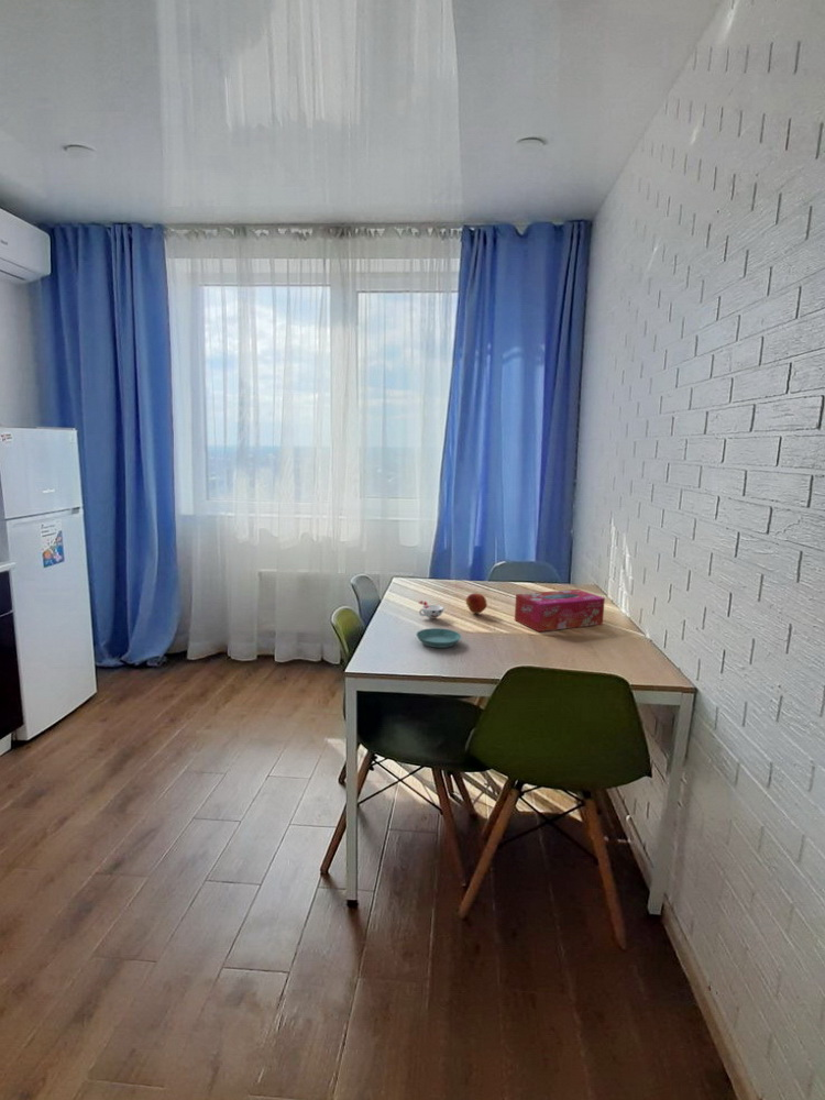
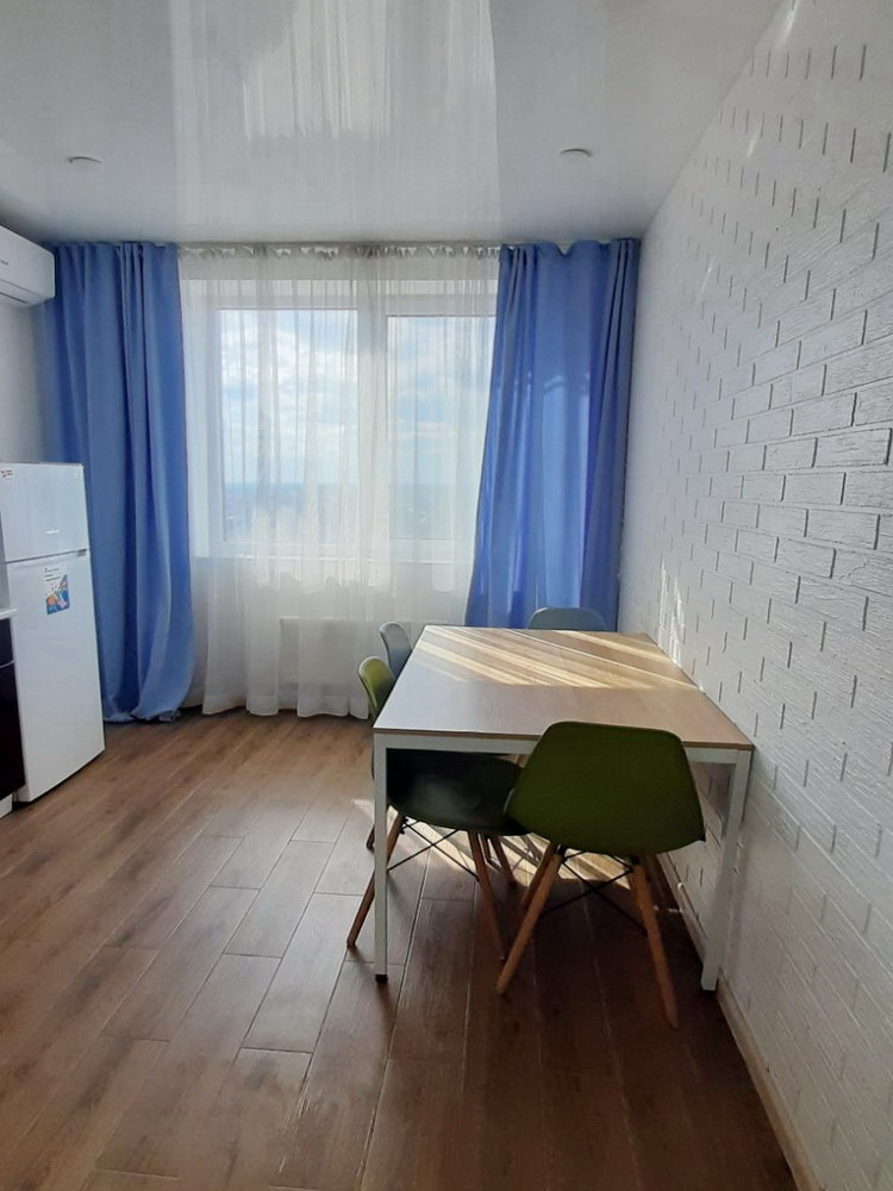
- saucer (438, 638)
- fruit (475, 603)
- tissue box (559, 608)
- cup (430, 609)
